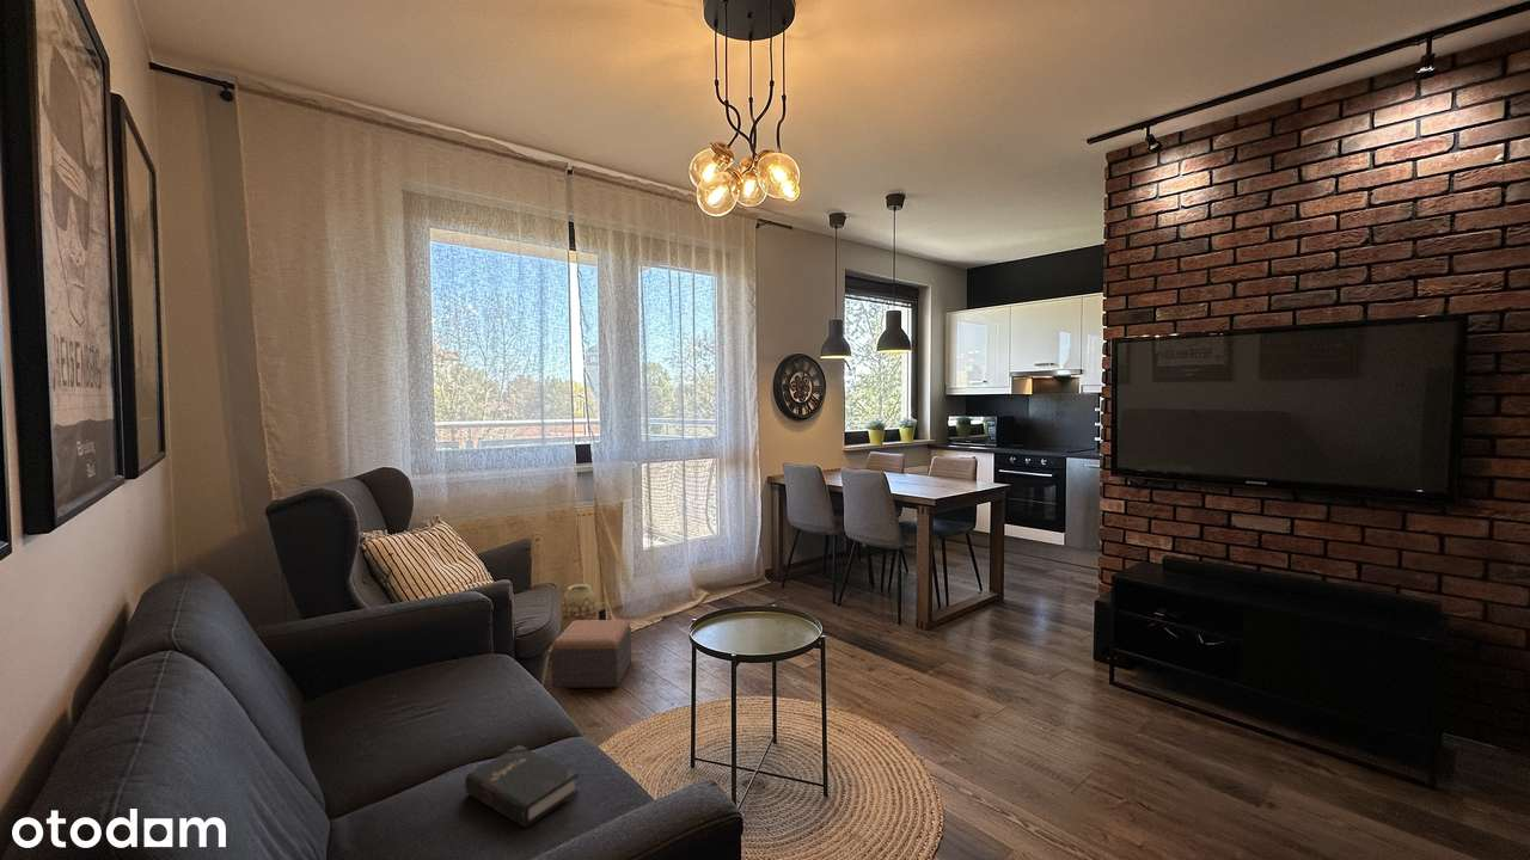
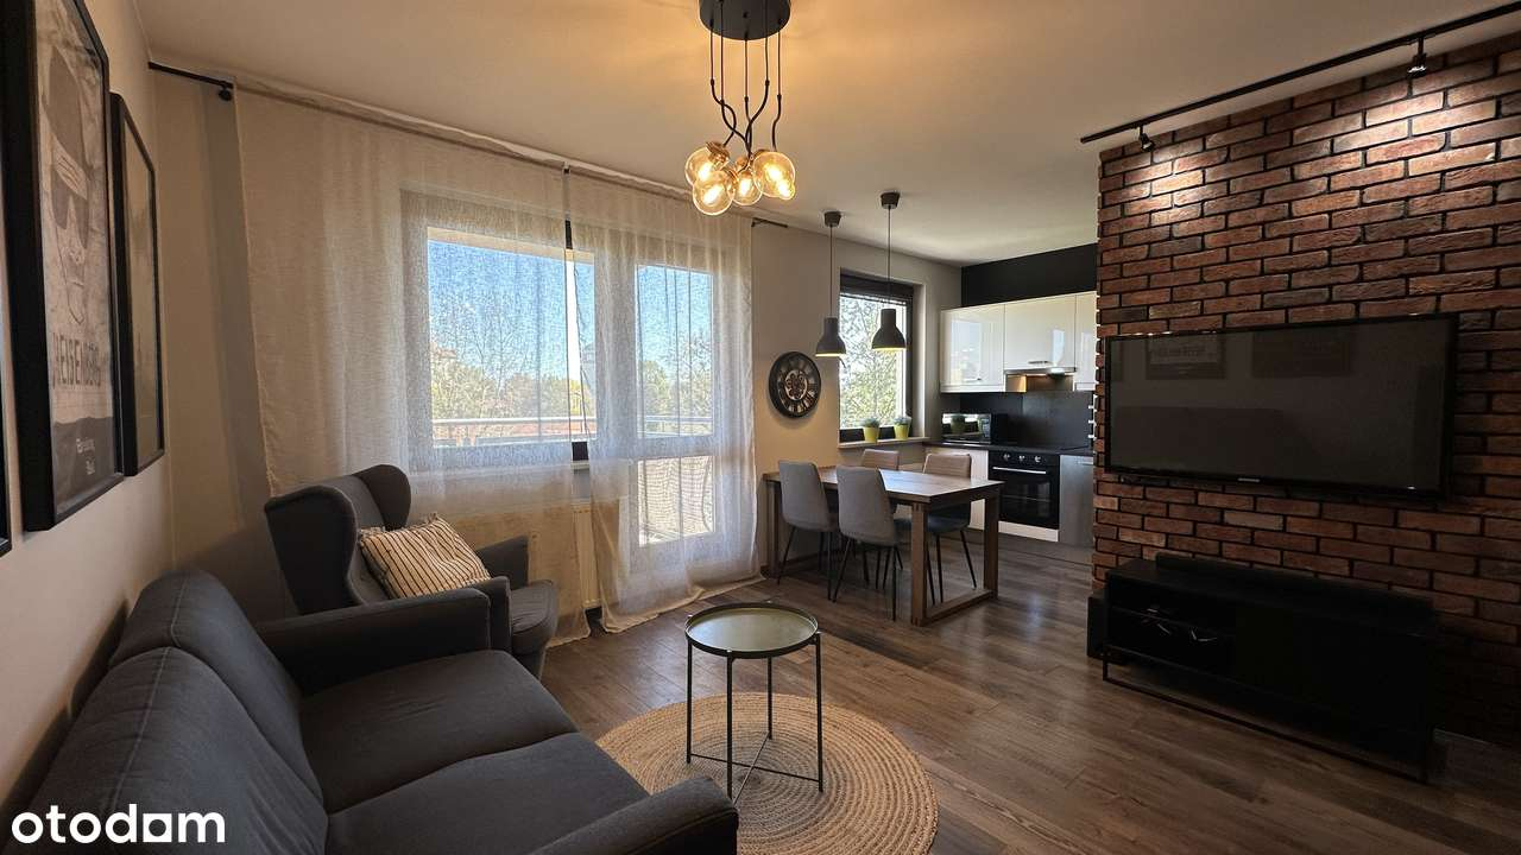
- vase (579, 614)
- hardback book (521, 784)
- footstool (593, 651)
